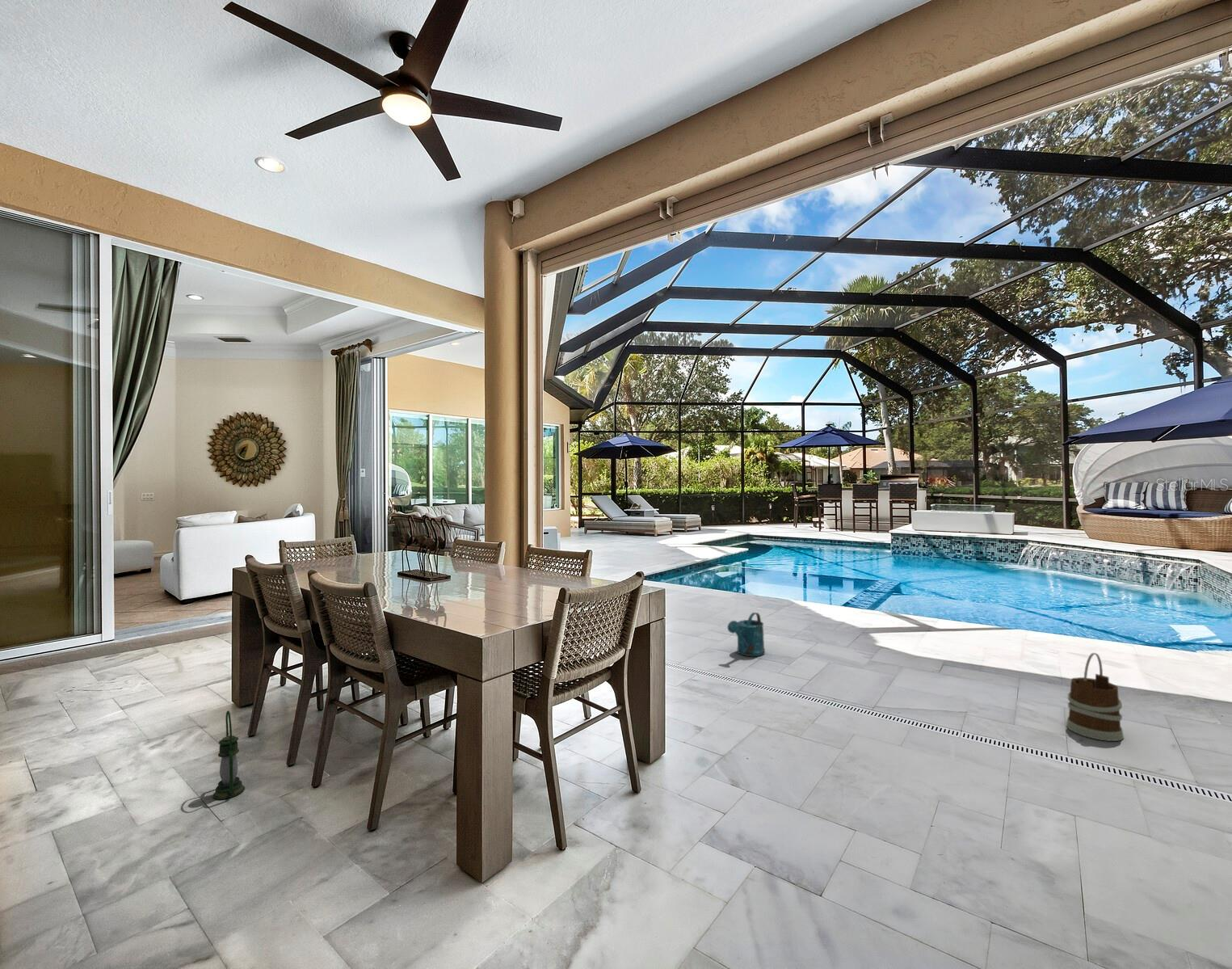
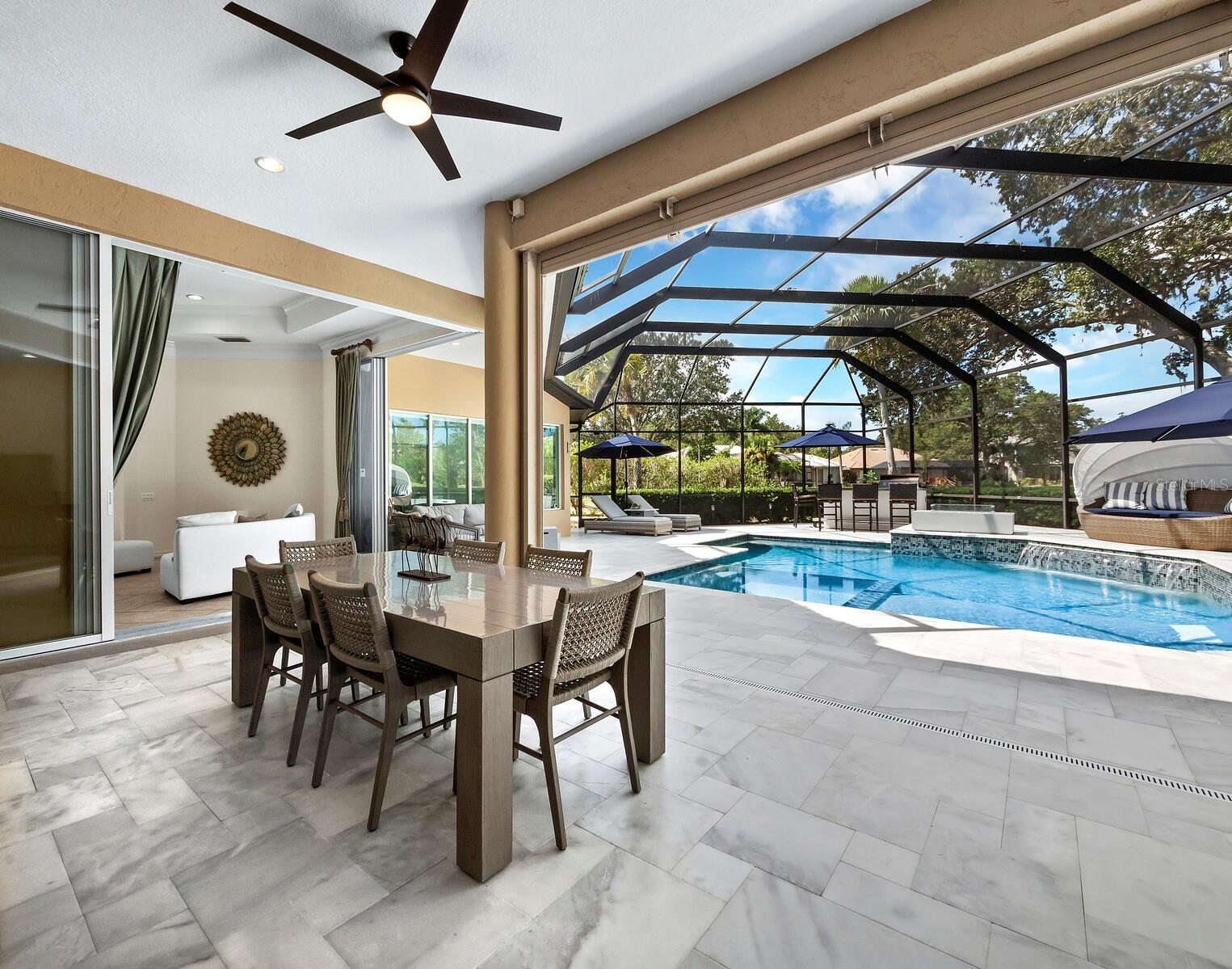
- wooden bucket (1094, 692)
- watering can (746, 635)
- lantern (229, 751)
